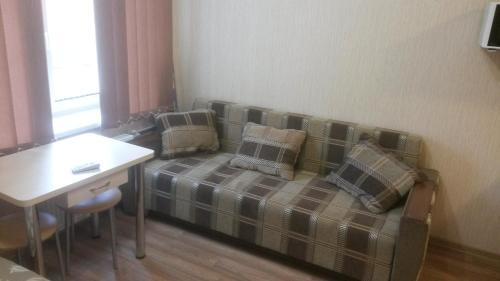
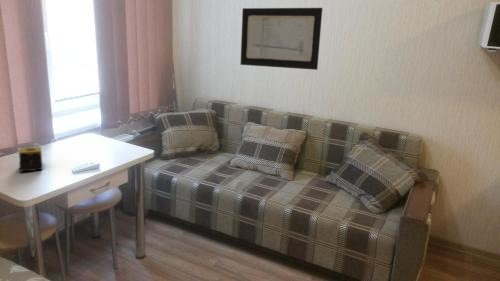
+ candle (30, 159)
+ wall art (278, 38)
